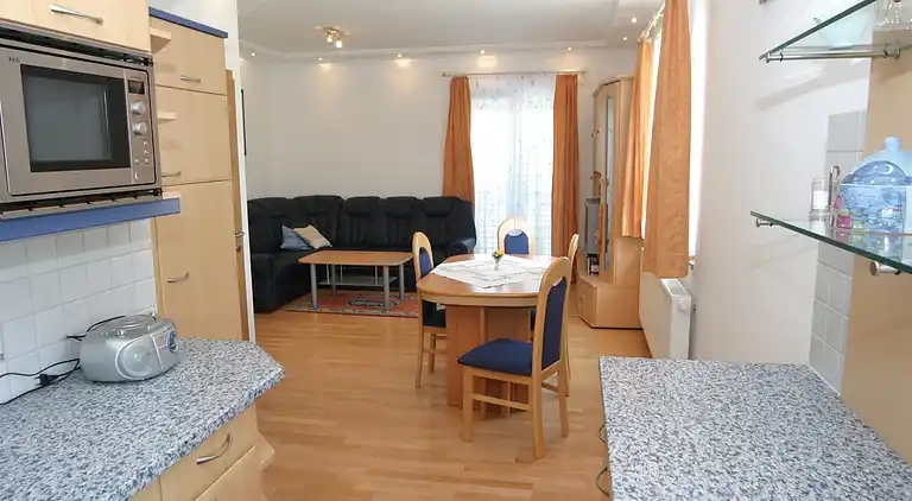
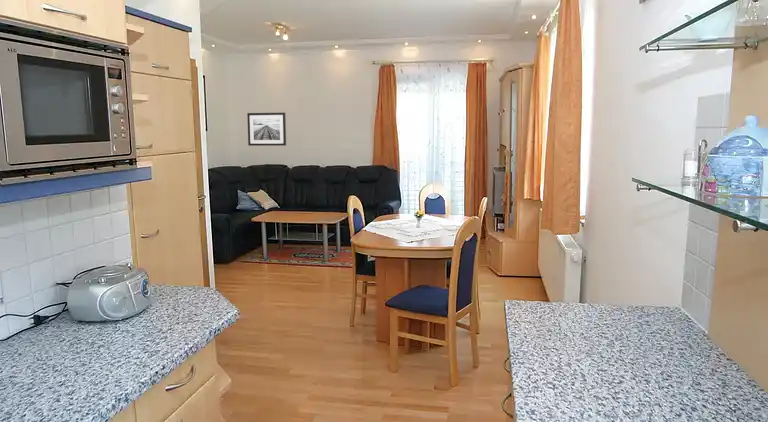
+ wall art (266, 129)
